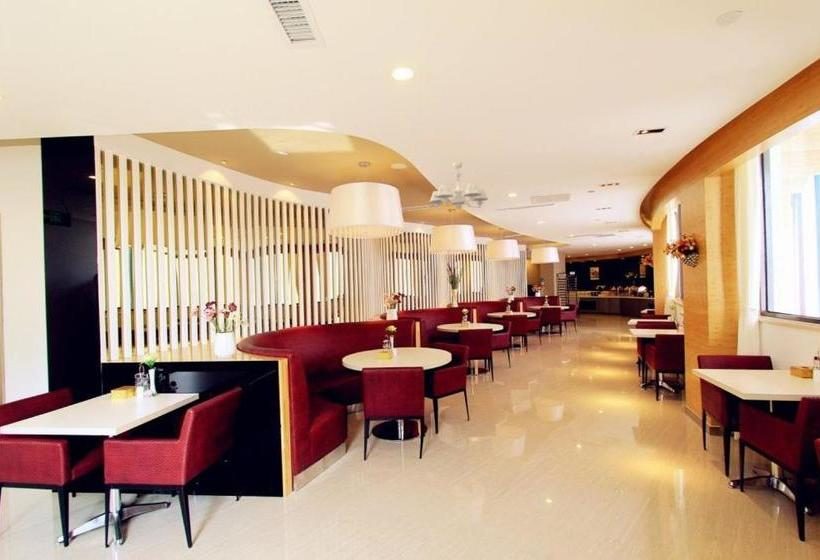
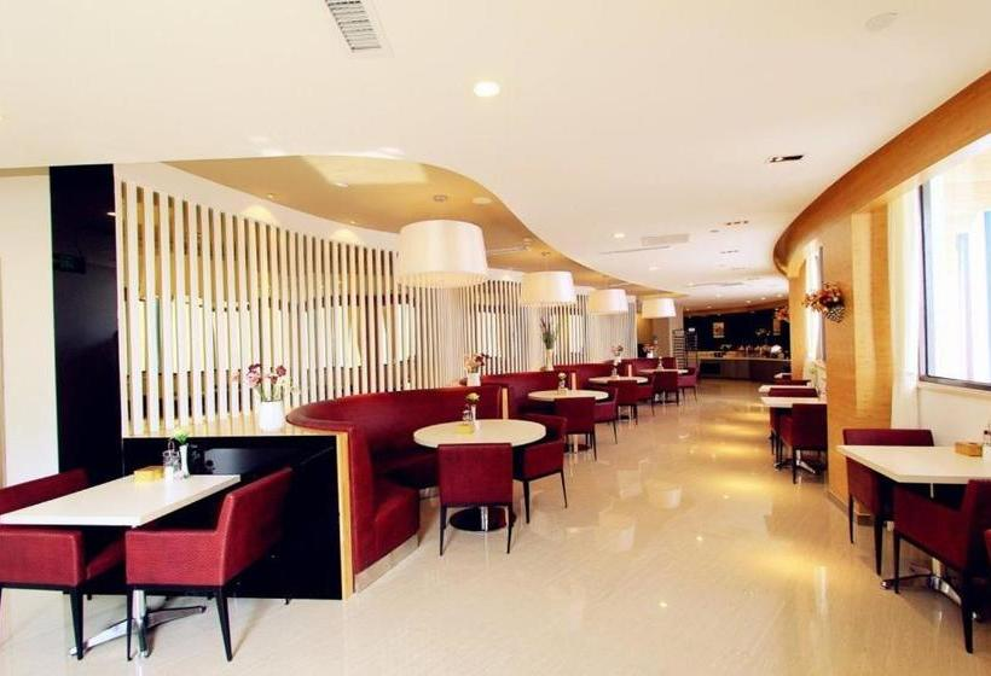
- chandelier (458, 186)
